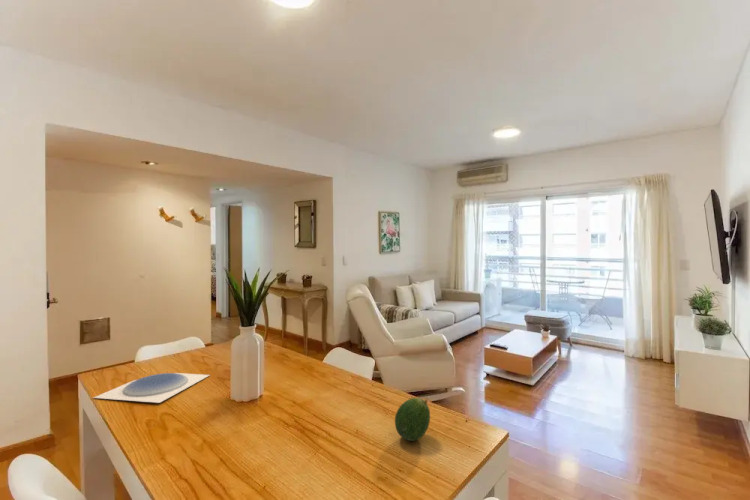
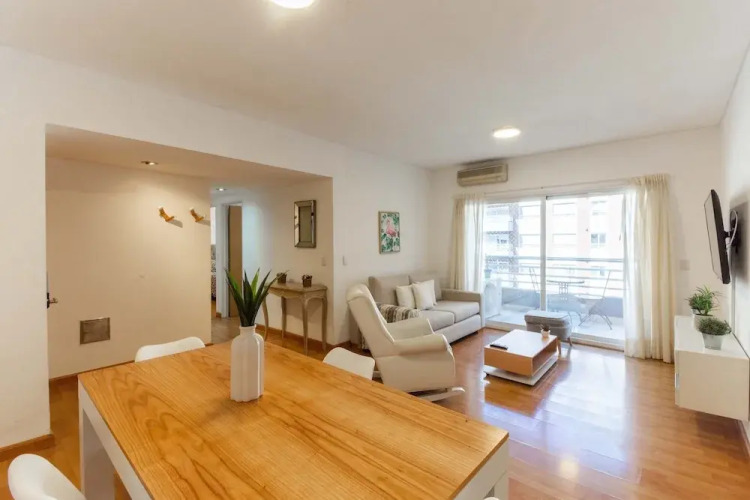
- plate (156, 382)
- fruit (412, 418)
